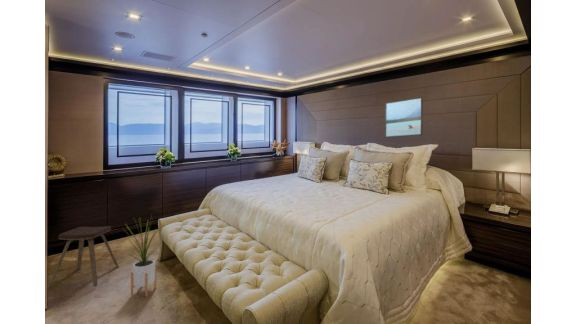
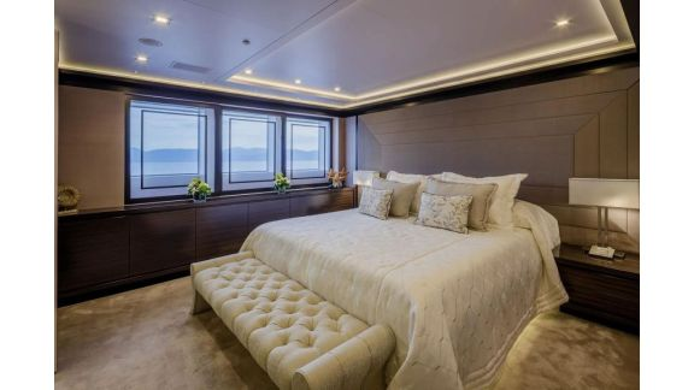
- music stool (89, 252)
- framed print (402, 118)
- house plant (143, 254)
